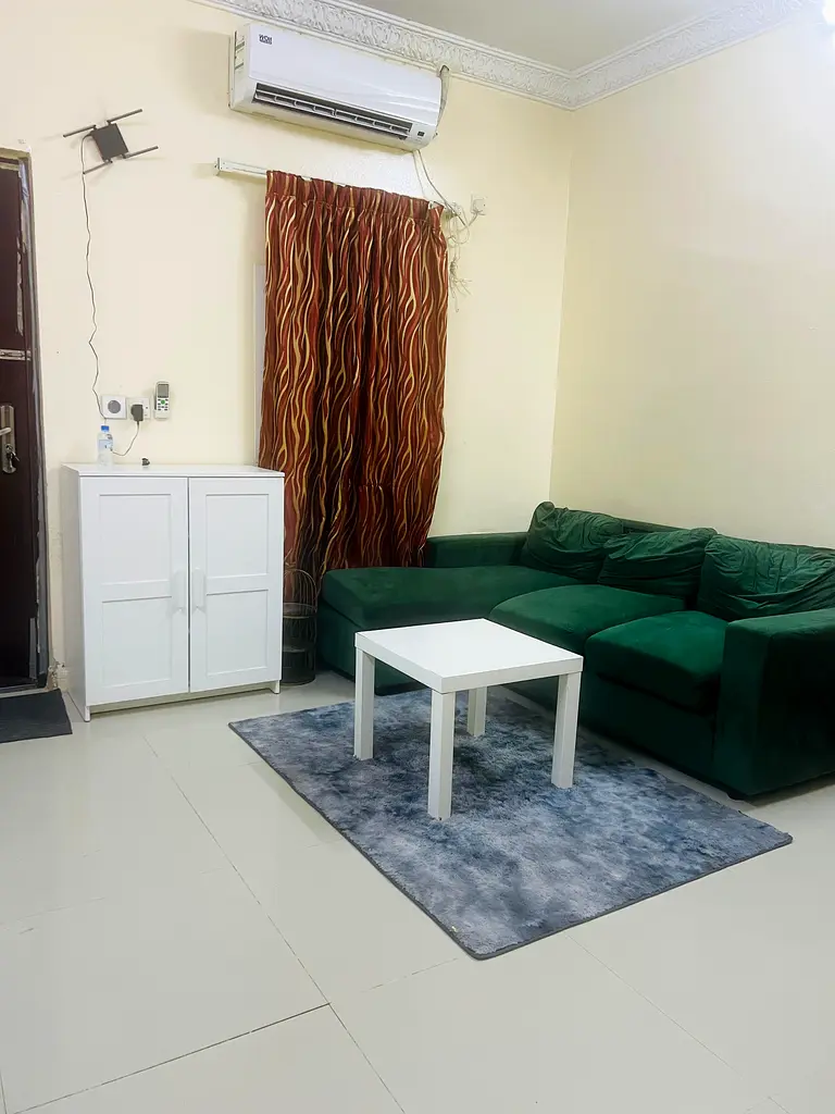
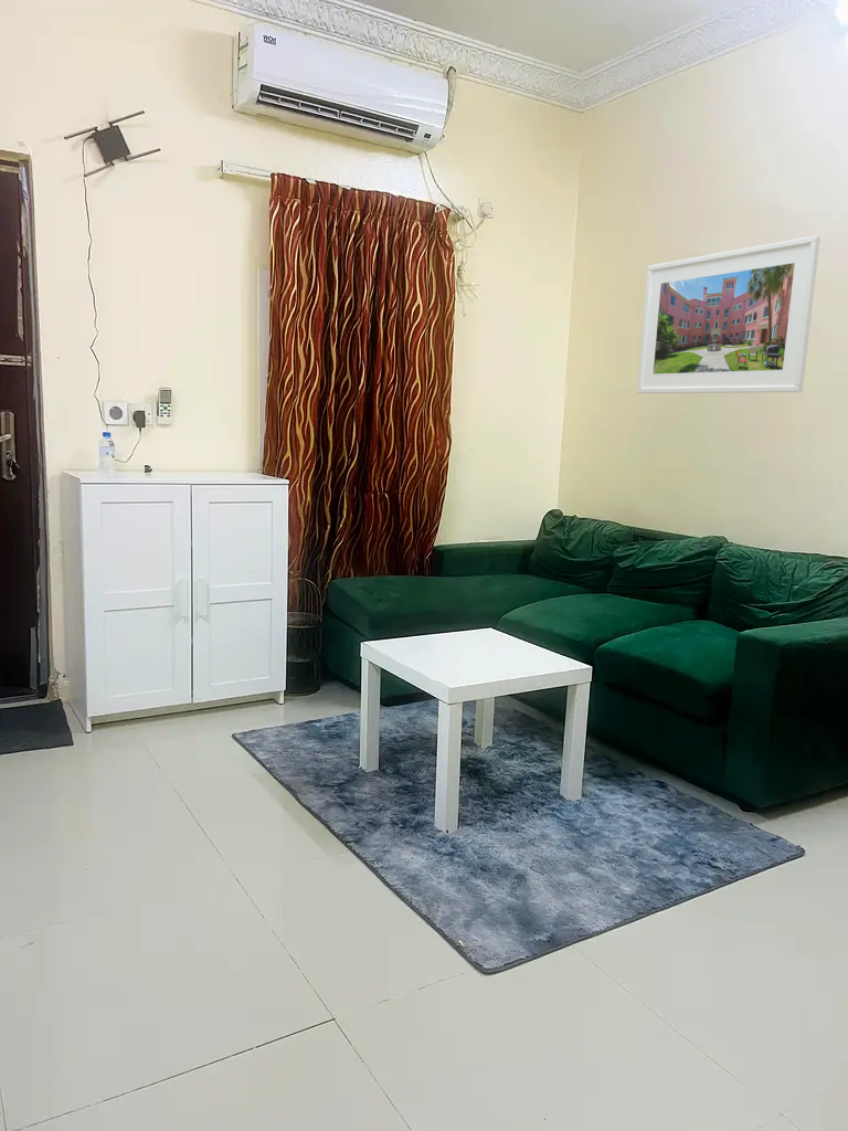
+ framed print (718, 323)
